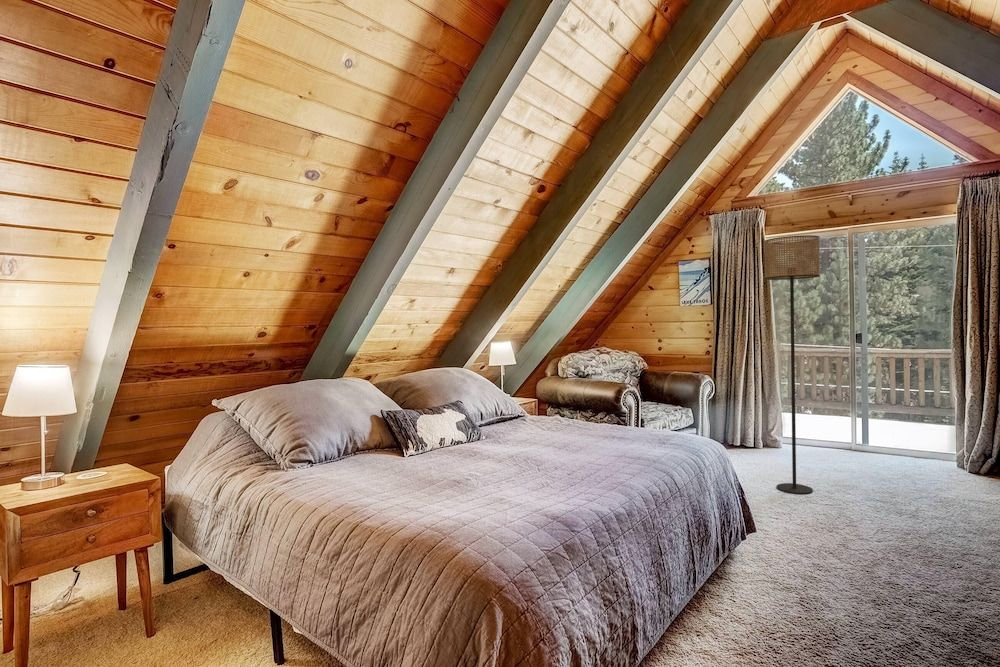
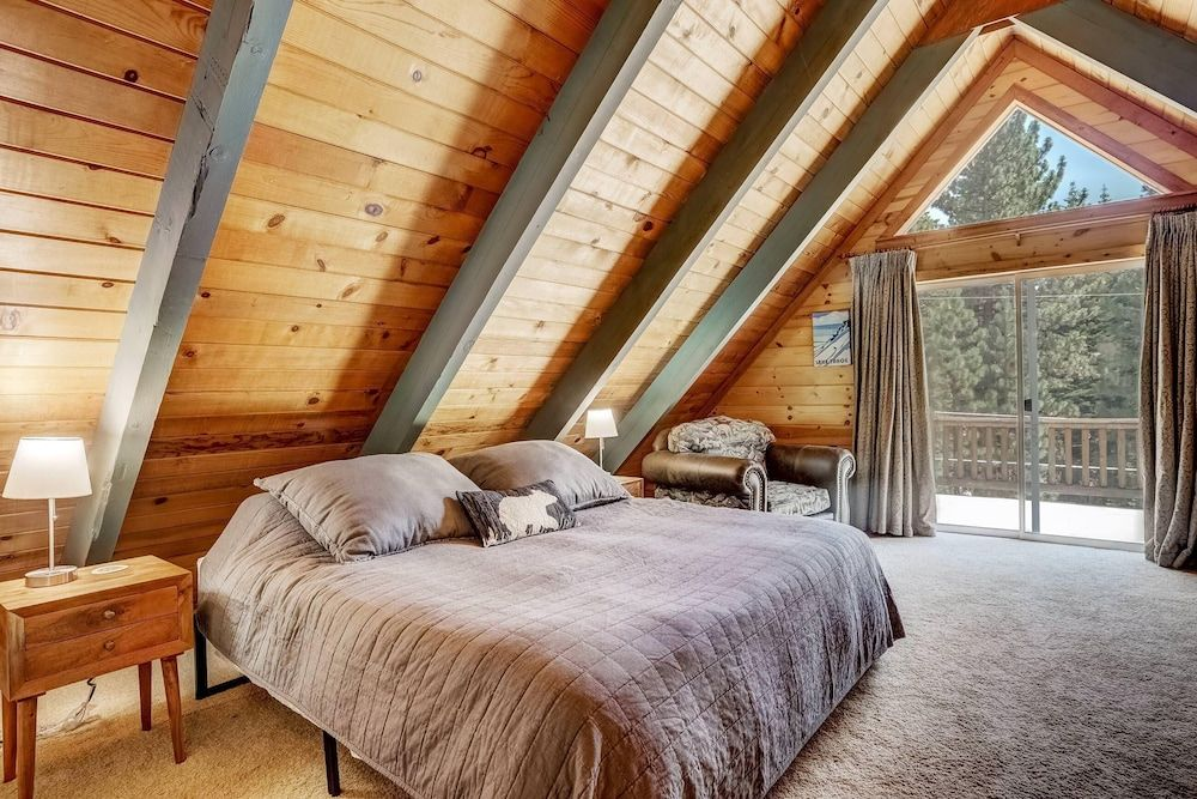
- floor lamp (792, 364)
